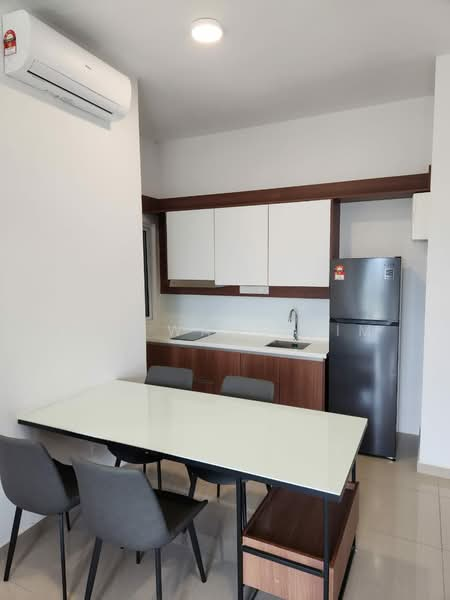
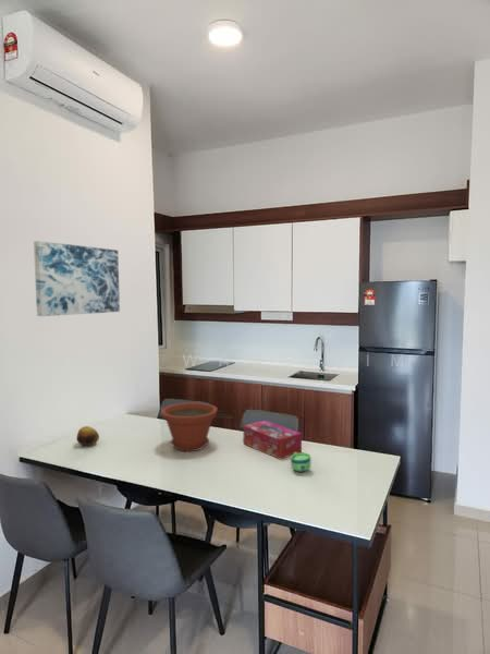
+ tissue box (271, 438)
+ wall art (81, 280)
+ cup (298, 461)
+ plant pot (189, 427)
+ fruit (87, 435)
